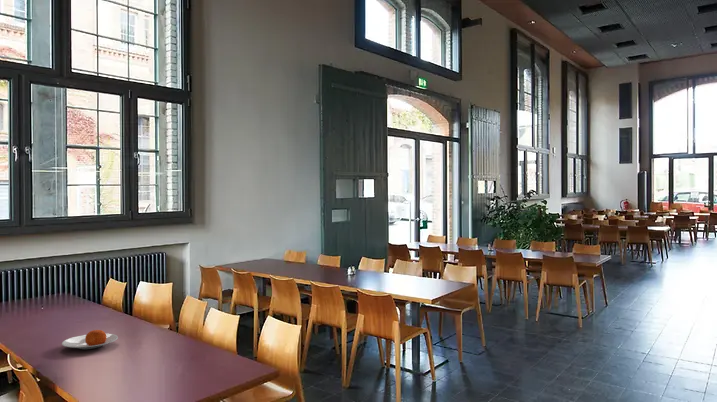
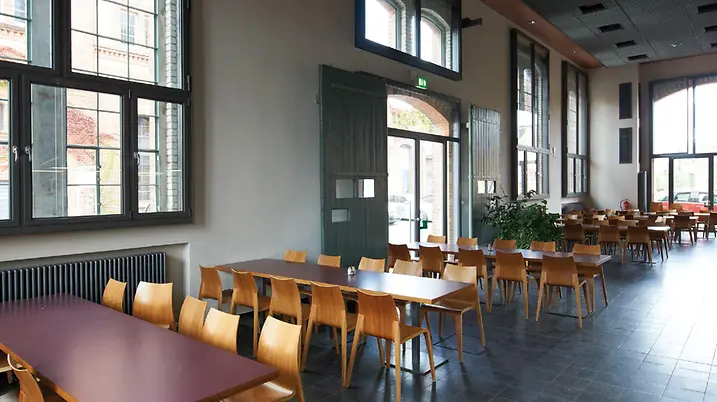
- plate (90, 338)
